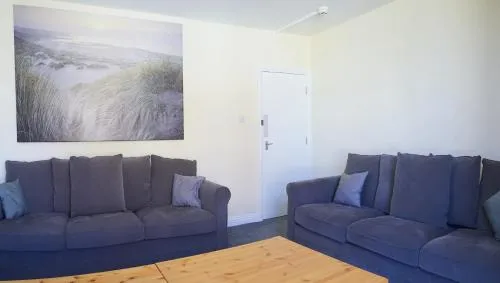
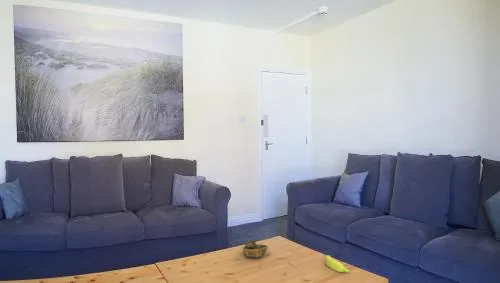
+ banana (336, 263)
+ decorative bowl (252, 247)
